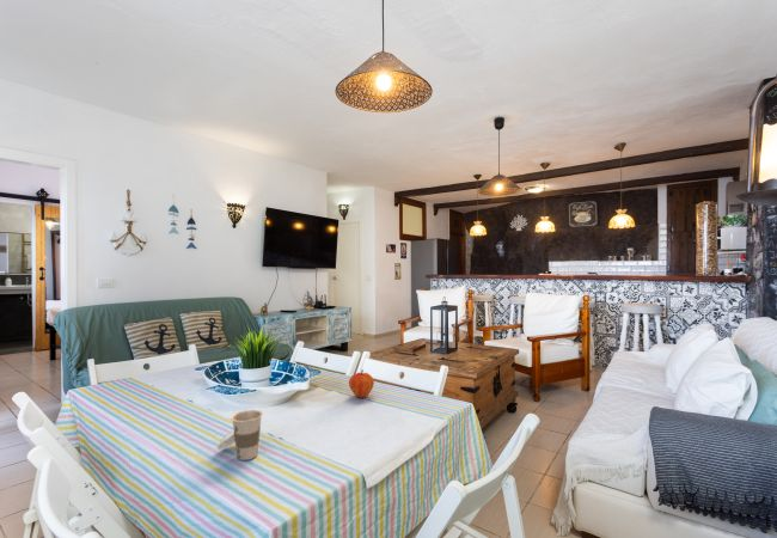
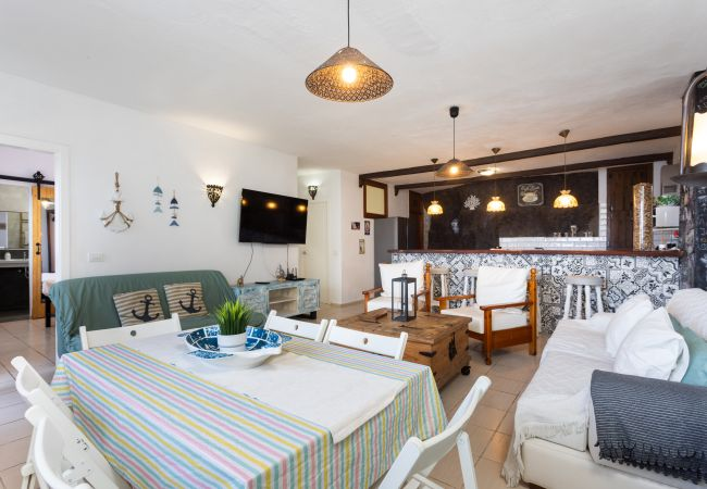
- fruit (361, 383)
- cup (240, 433)
